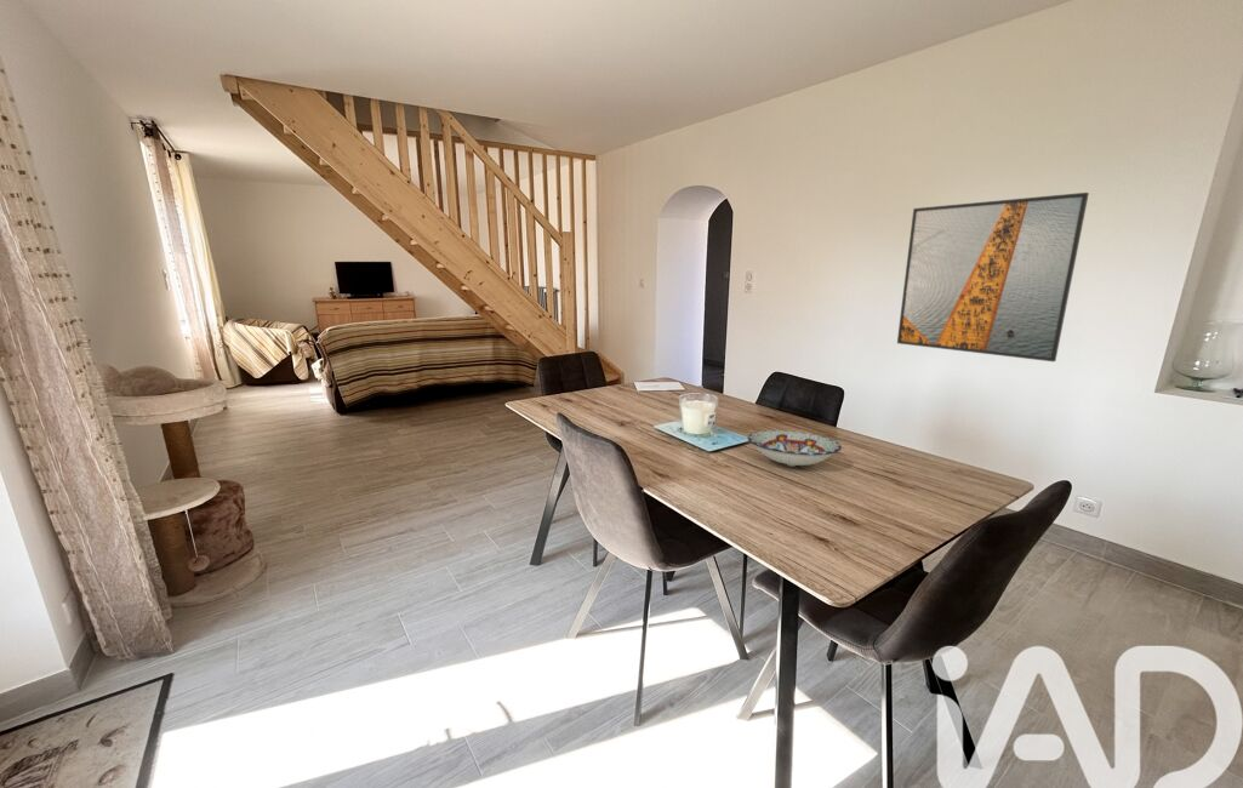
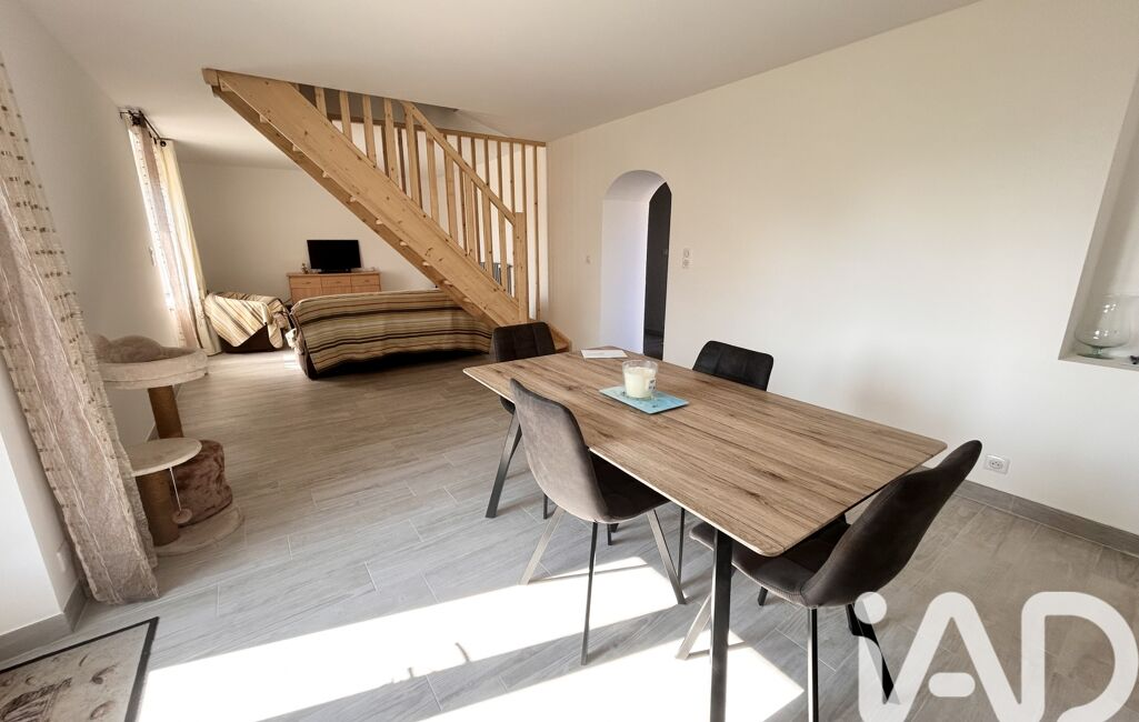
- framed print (979, 279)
- bowl (792, 452)
